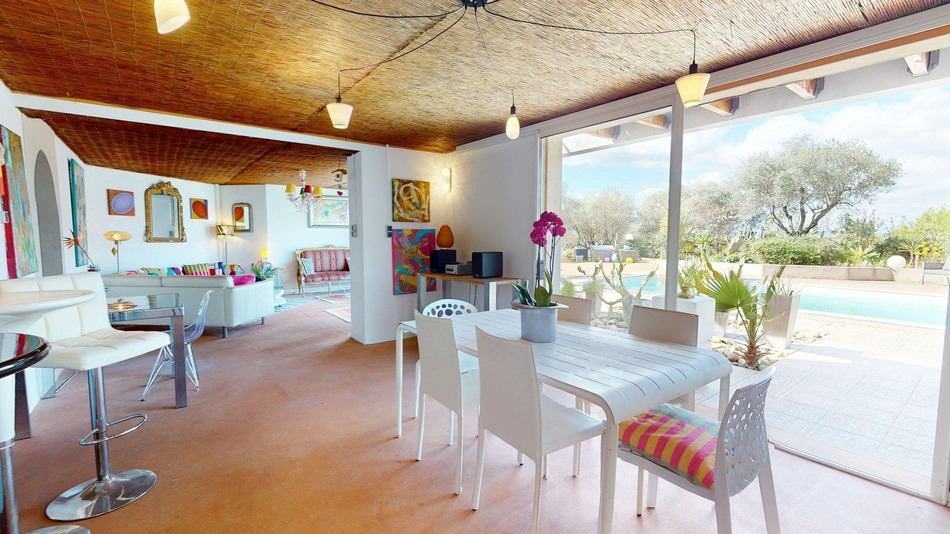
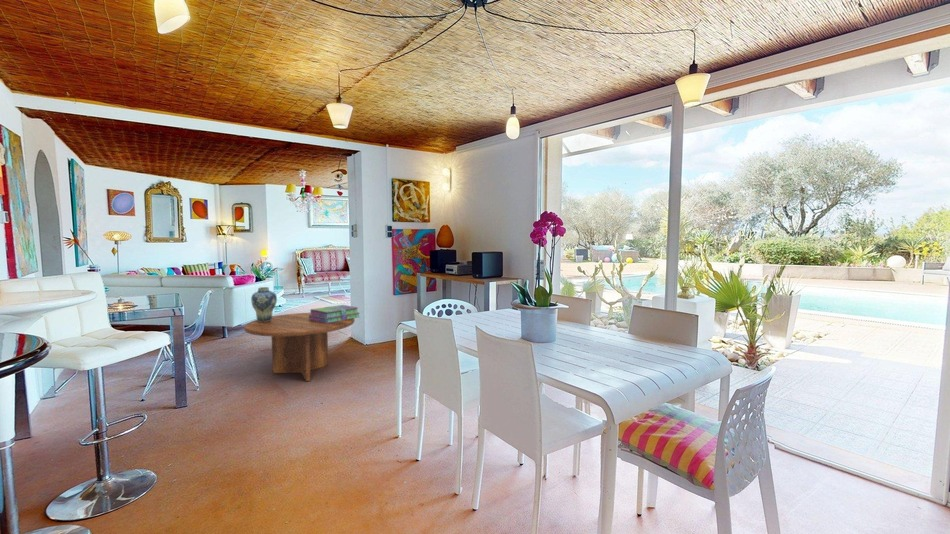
+ coffee table (302, 346)
+ vase (264, 304)
+ stack of books (334, 313)
